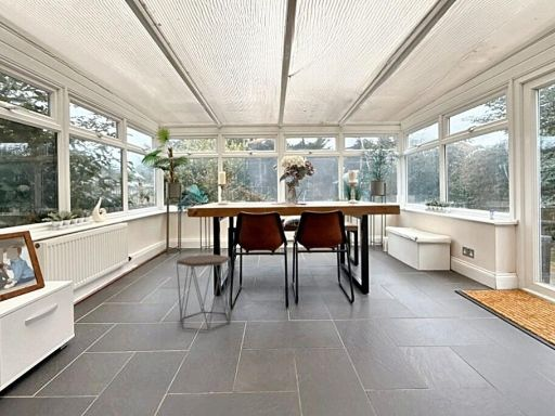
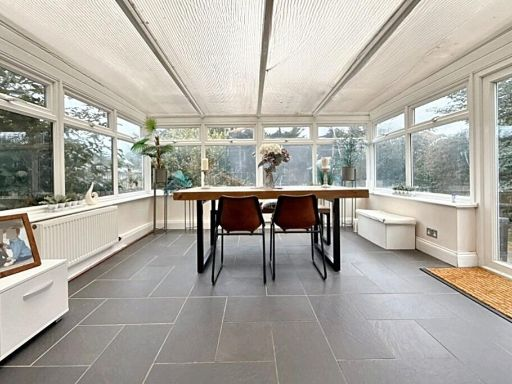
- side table (206, 289)
